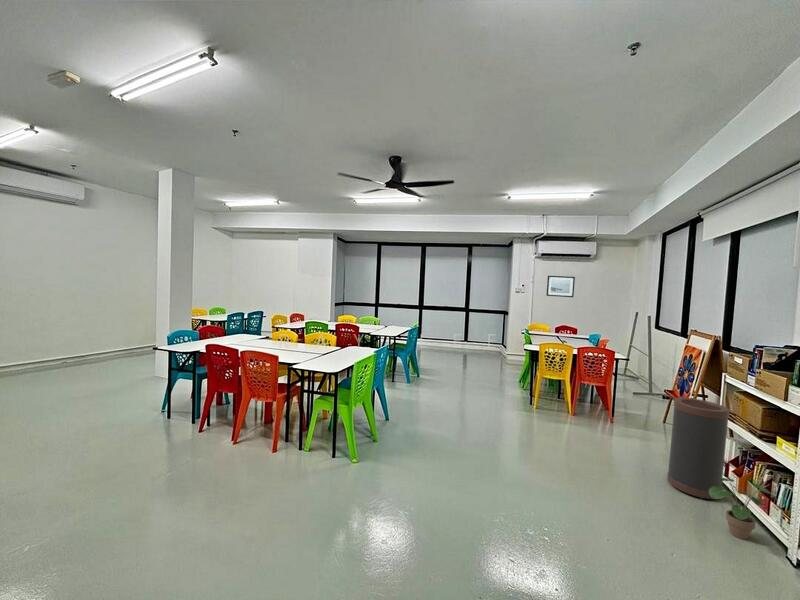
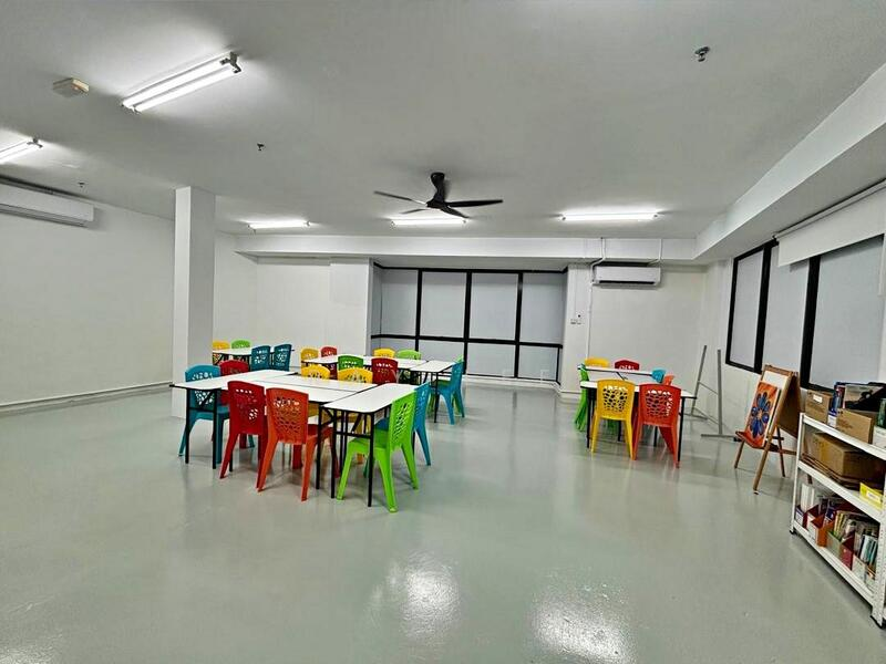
- potted plant (740, 509)
- wall art (560, 286)
- trash can (696, 446)
